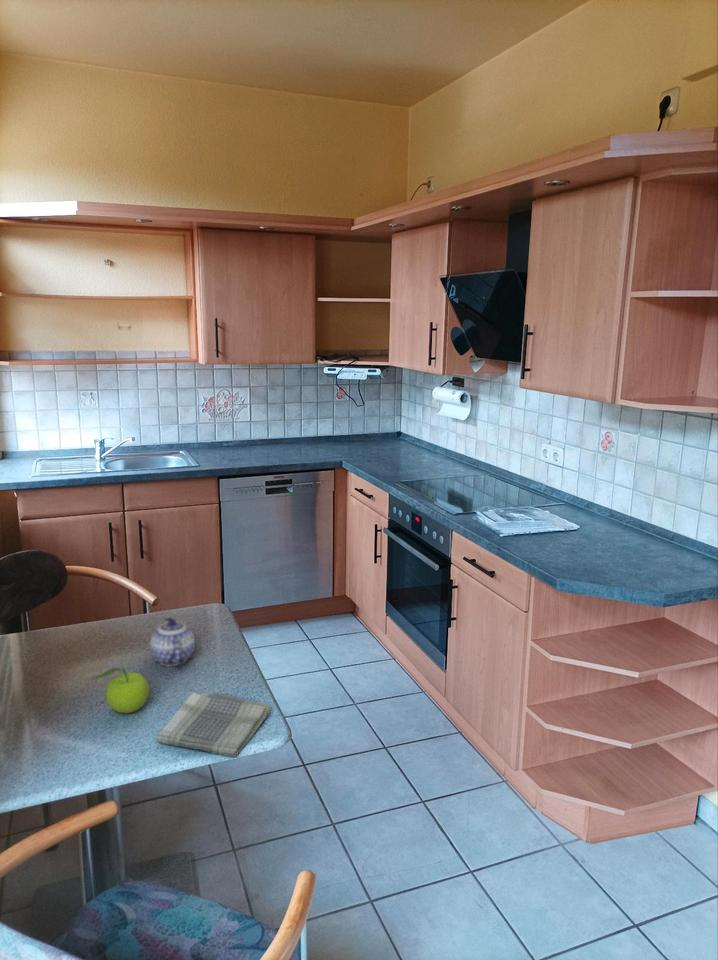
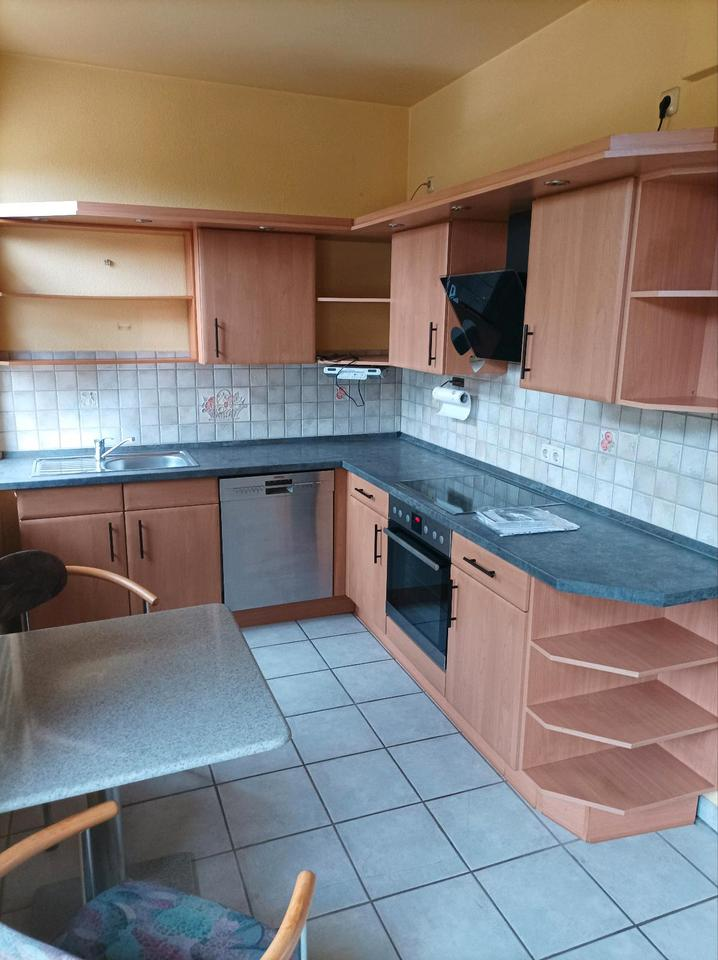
- fruit (118, 688)
- teapot (172, 640)
- dish towel (216, 720)
